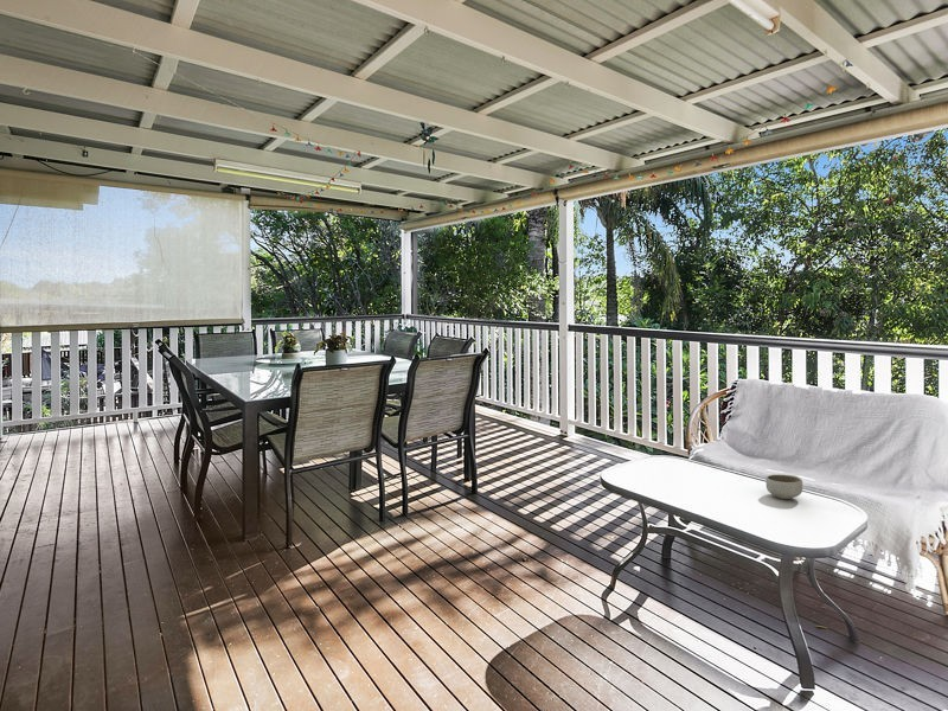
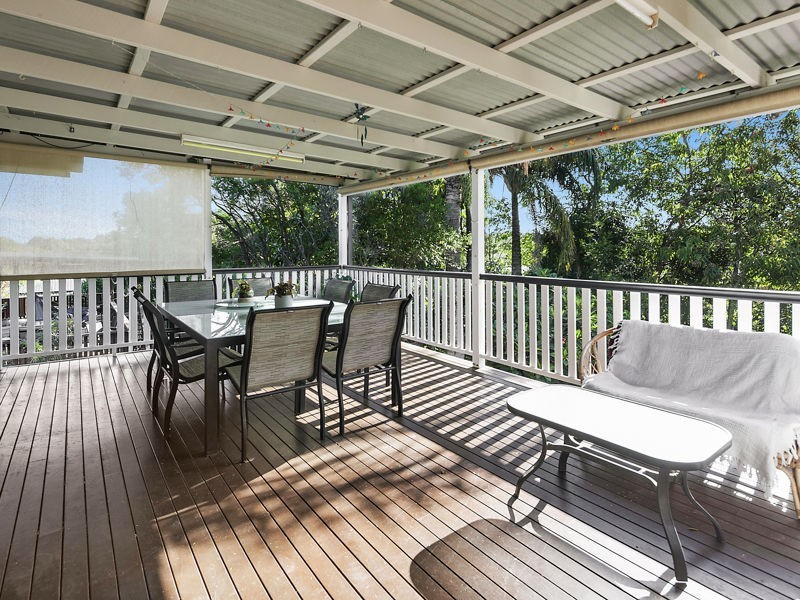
- bowl (783, 487)
